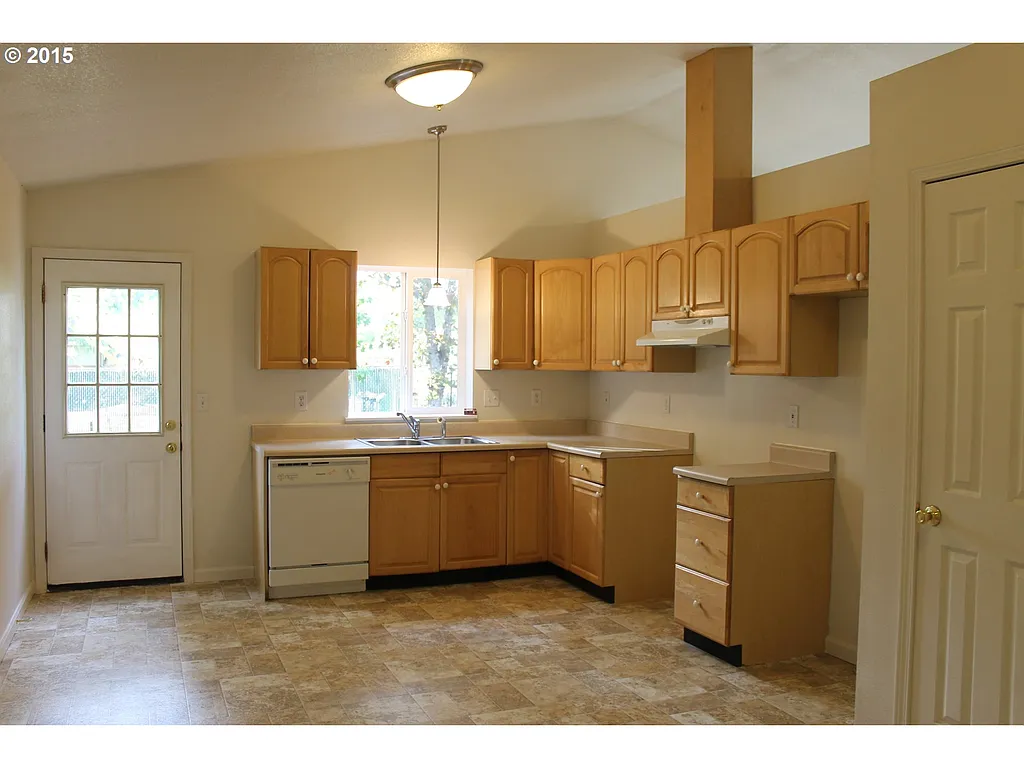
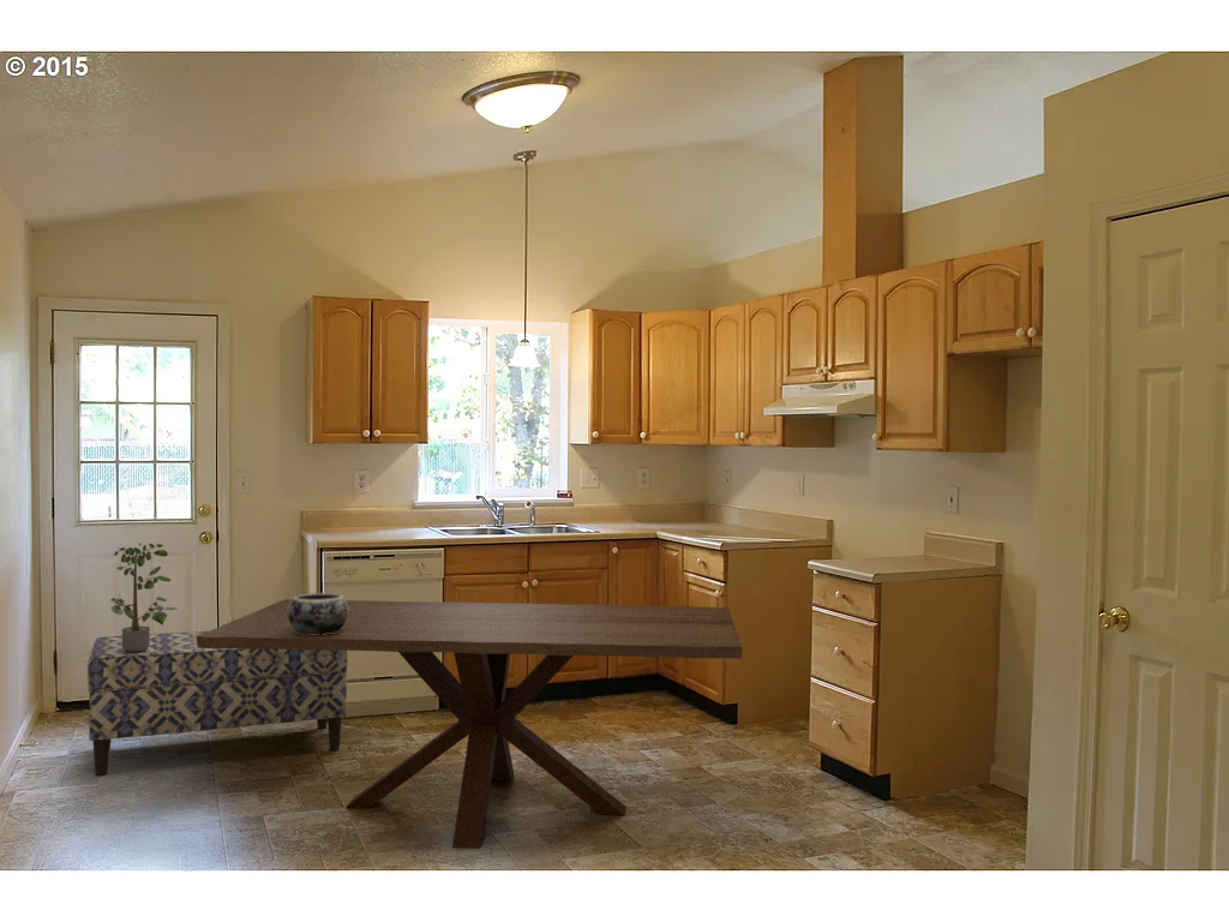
+ decorative bowl (318, 612)
+ bench (220, 694)
+ dining table (486, 713)
+ potted plant (146, 588)
